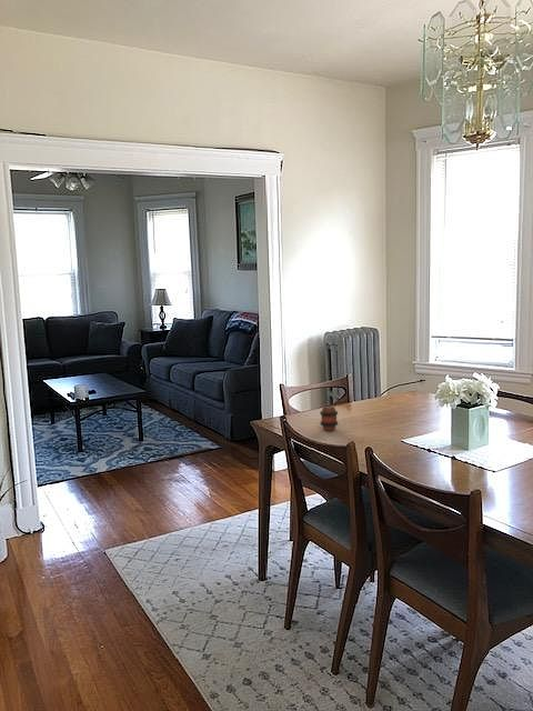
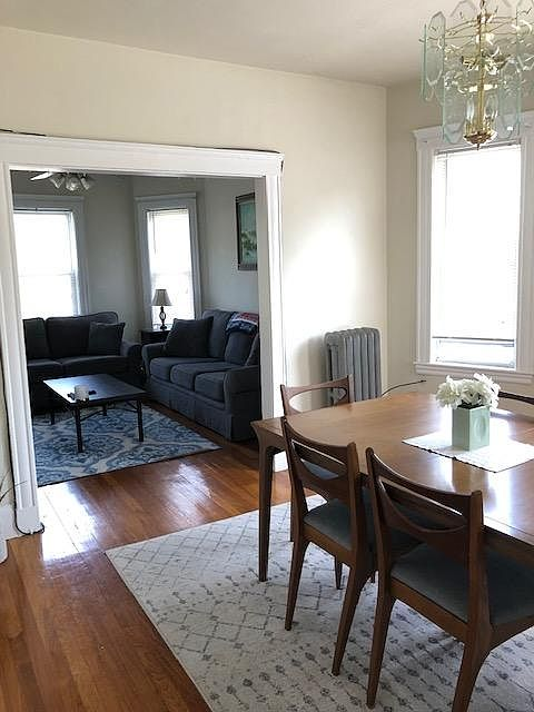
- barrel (329, 418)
